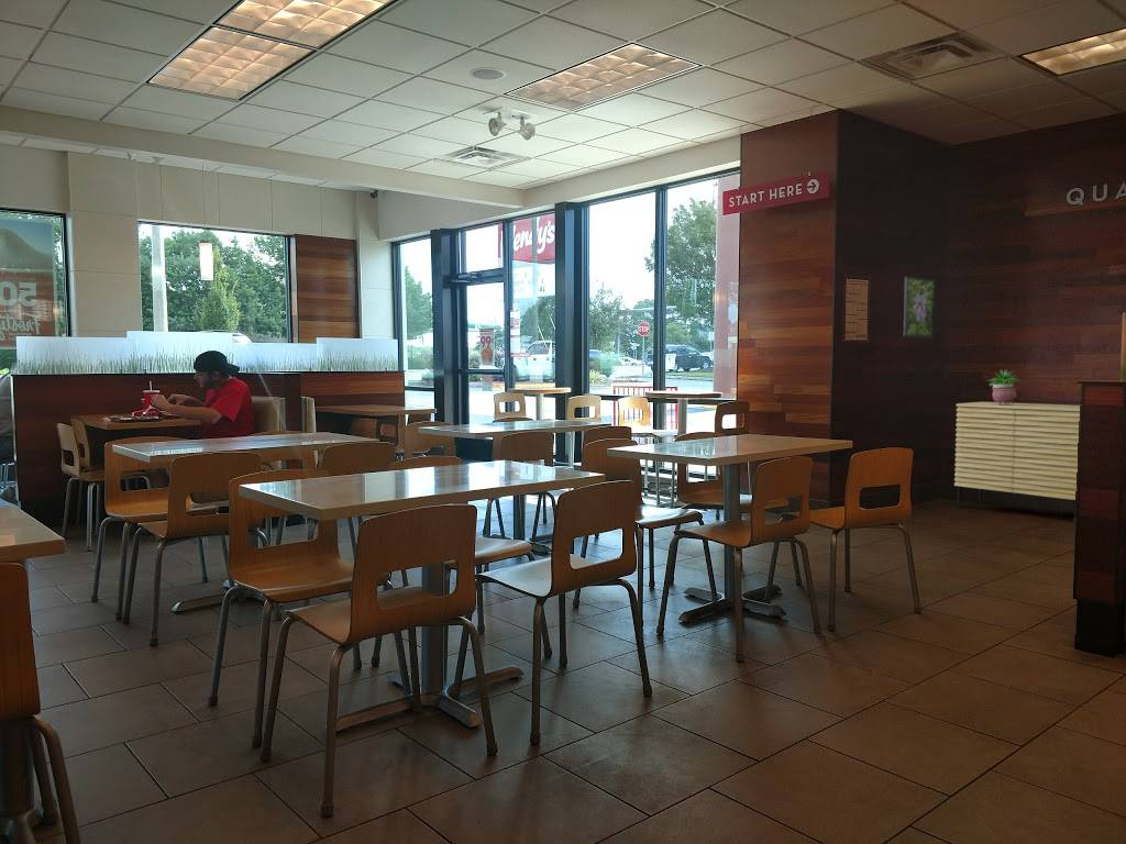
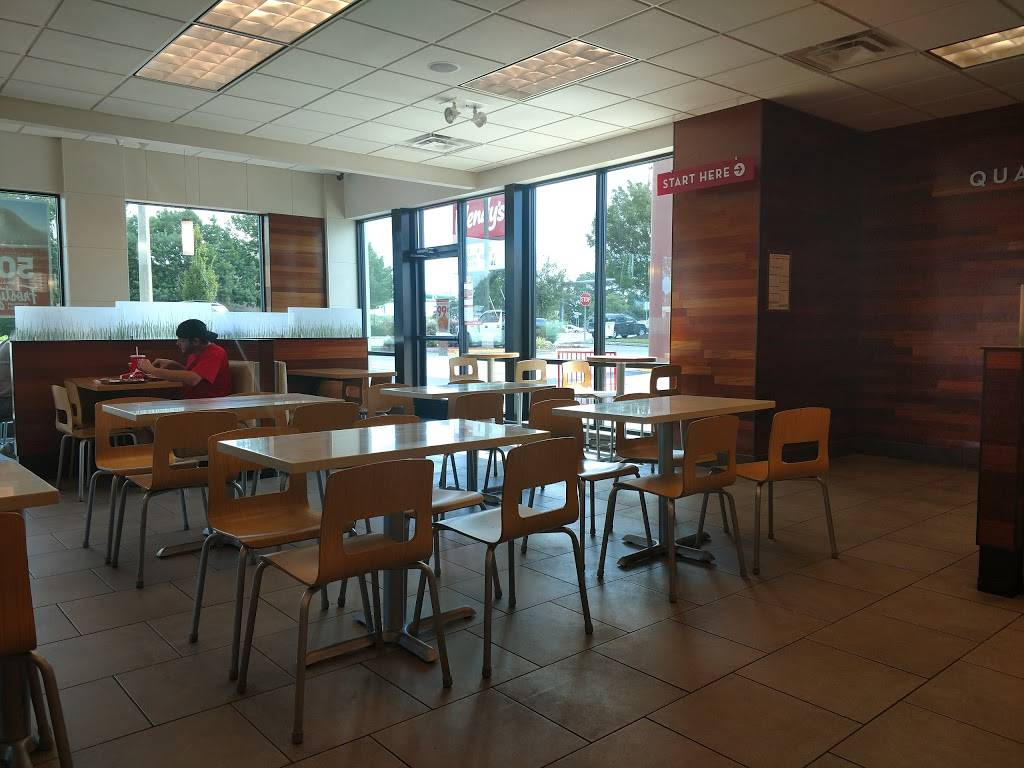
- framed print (919, 308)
- potted plant (1002, 386)
- dresser (1025, 458)
